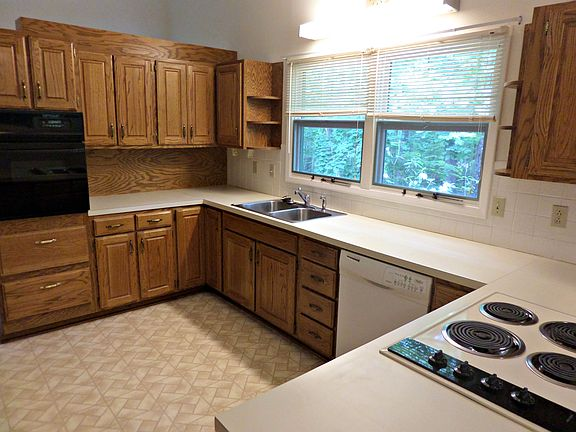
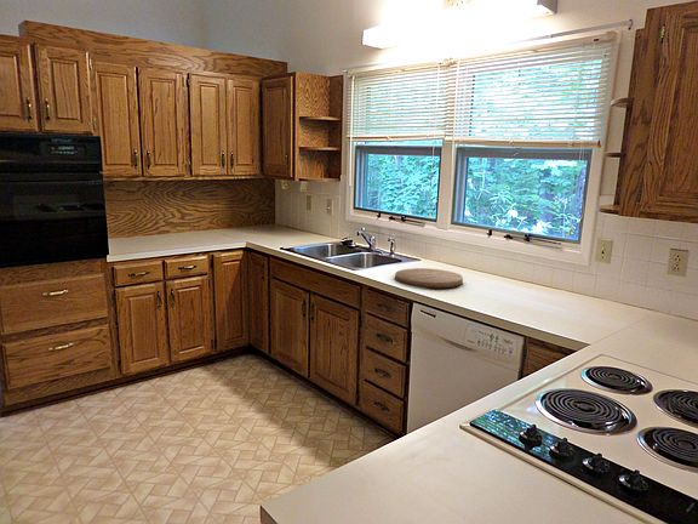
+ cutting board (428, 277)
